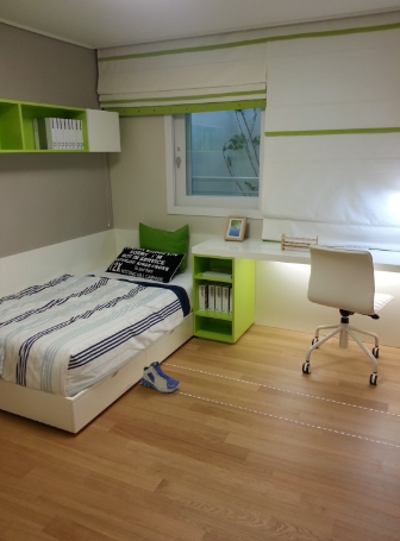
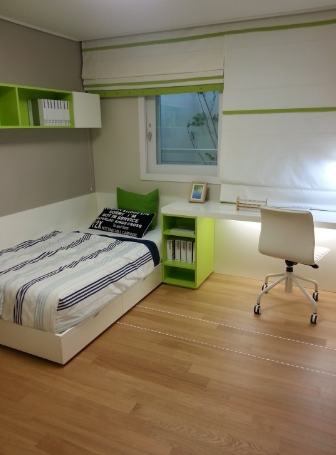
- sneaker (158, 375)
